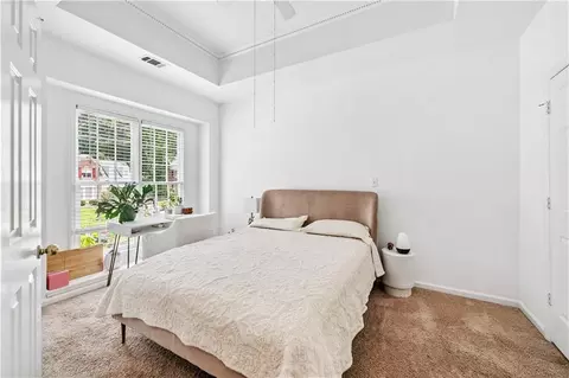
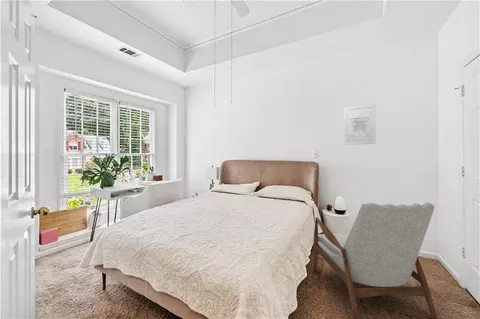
+ wall art (359, 125)
+ armchair (368, 243)
